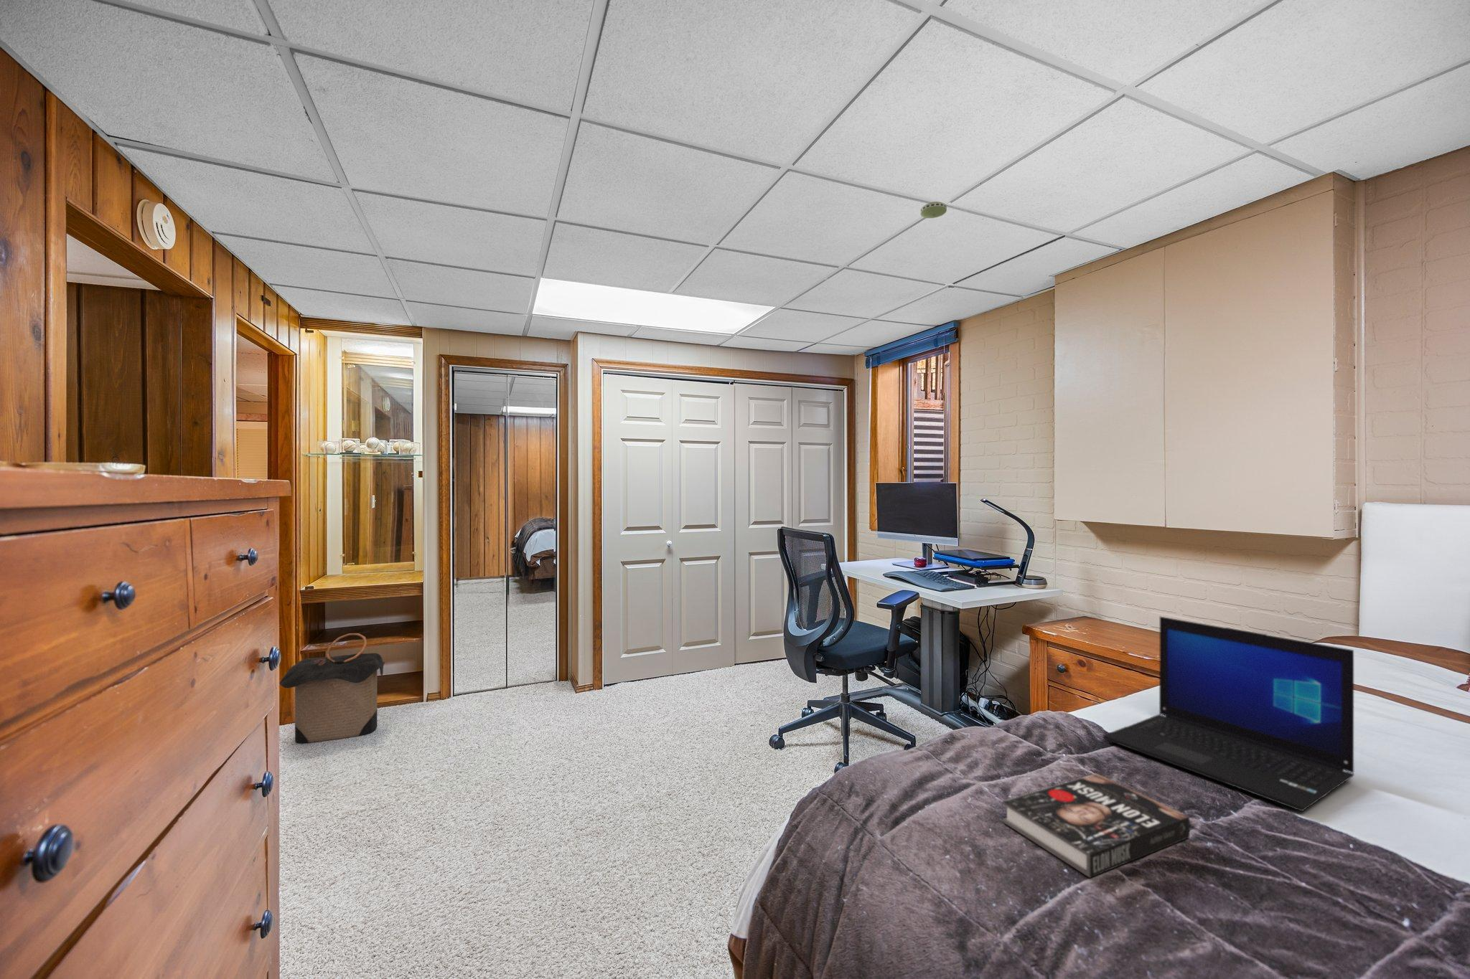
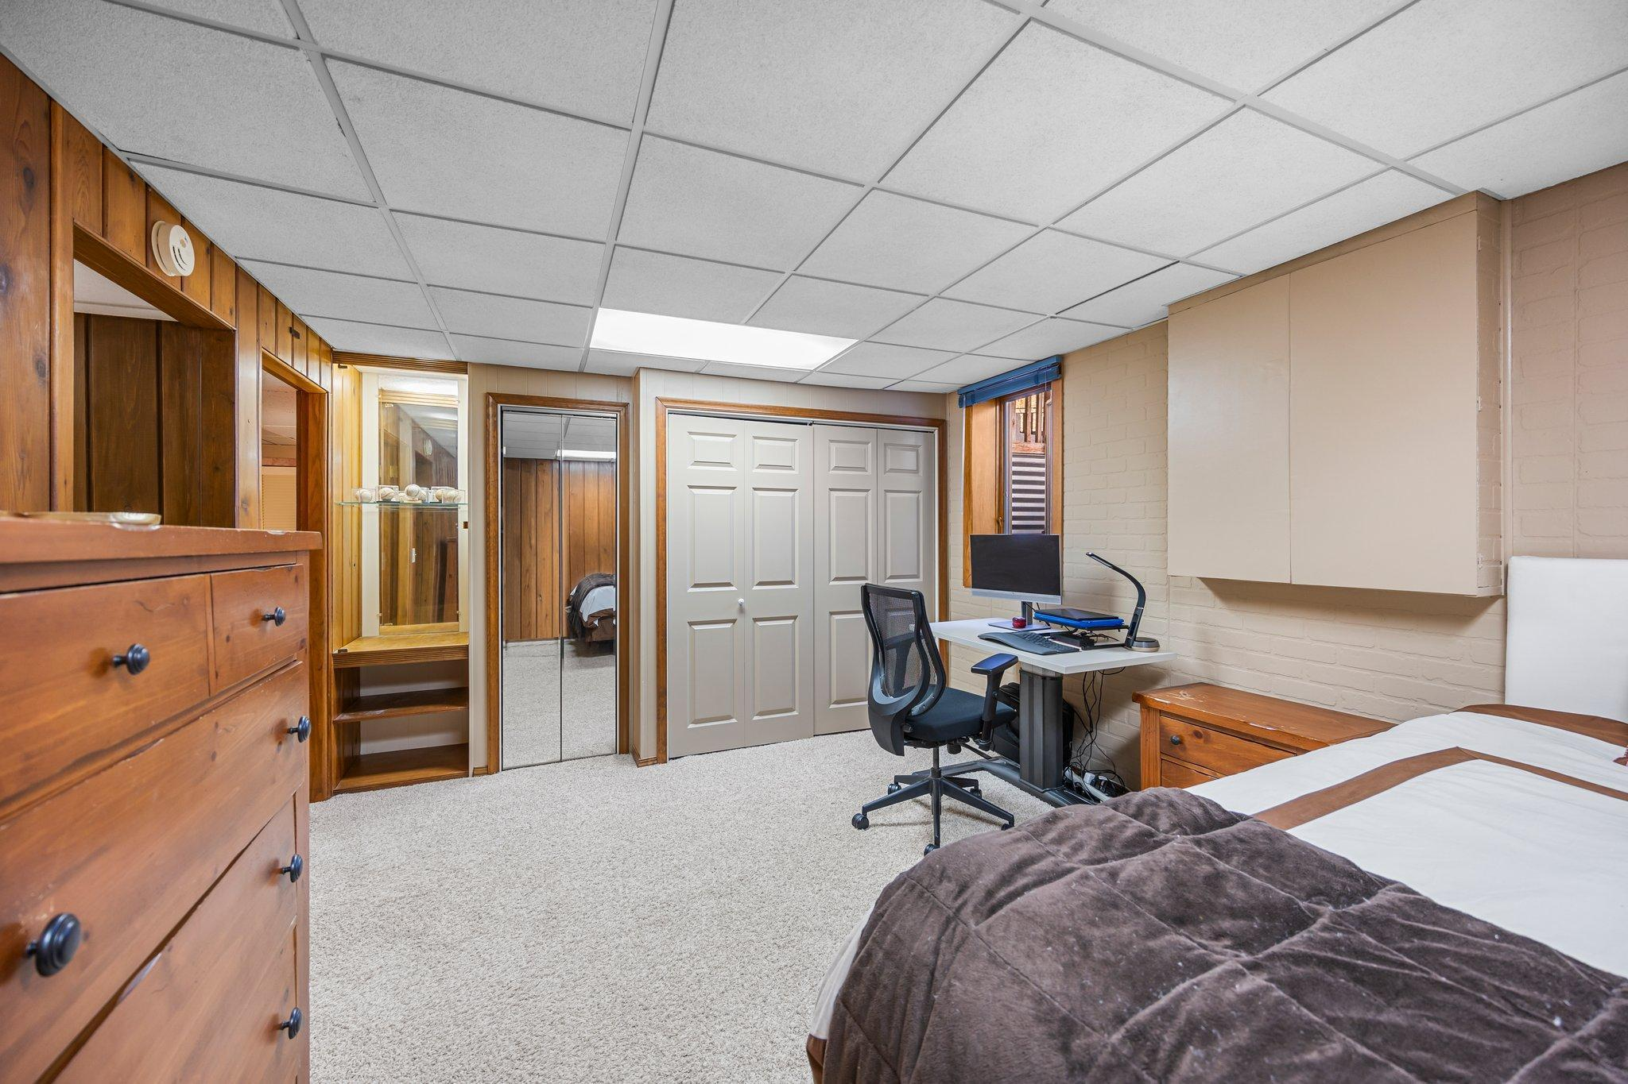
- laundry hamper (334, 686)
- laptop (1220, 698)
- book (1093, 819)
- smoke detector (933, 210)
